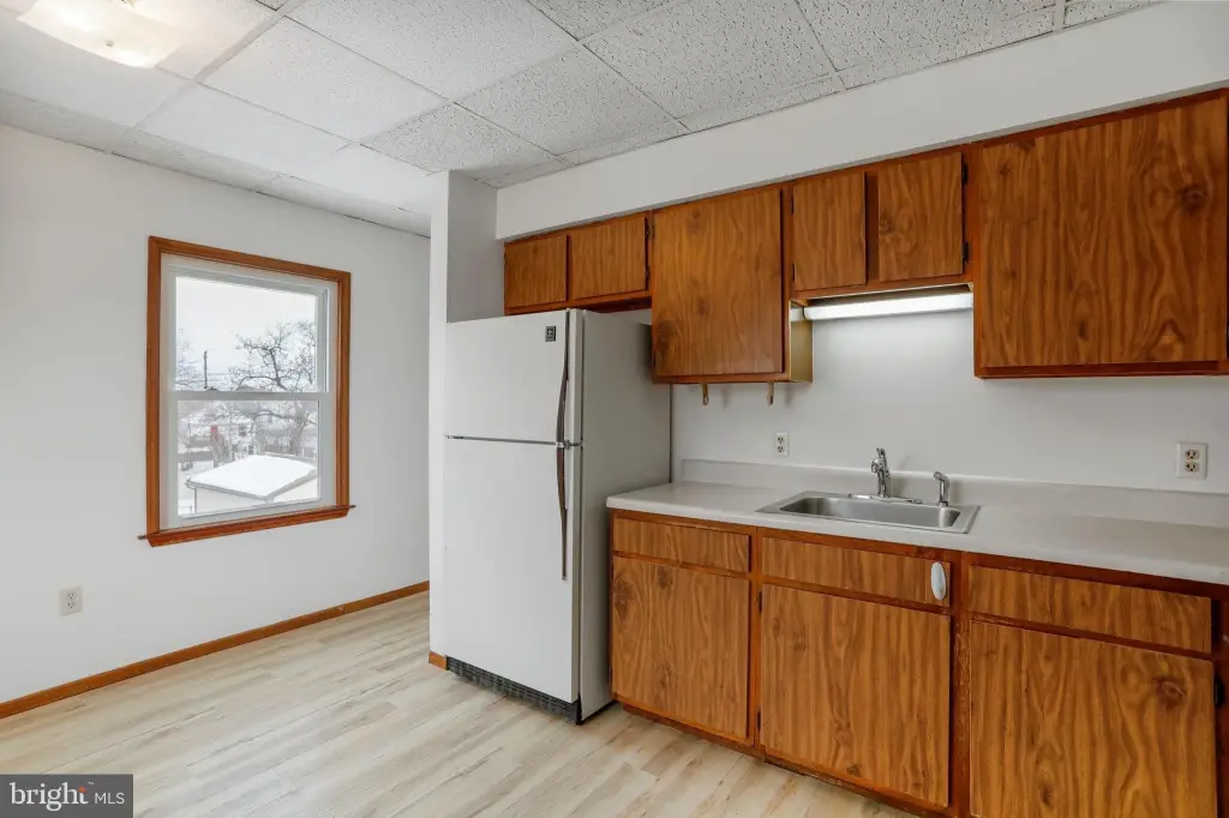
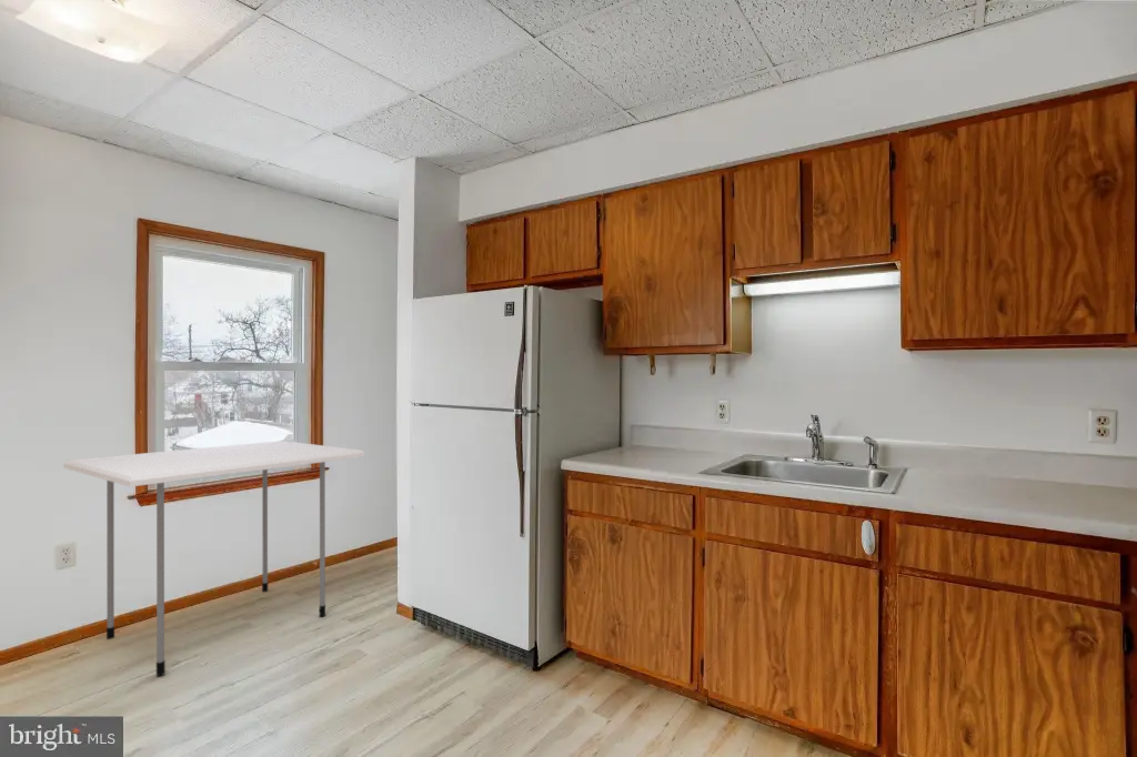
+ dining table (262, 535)
